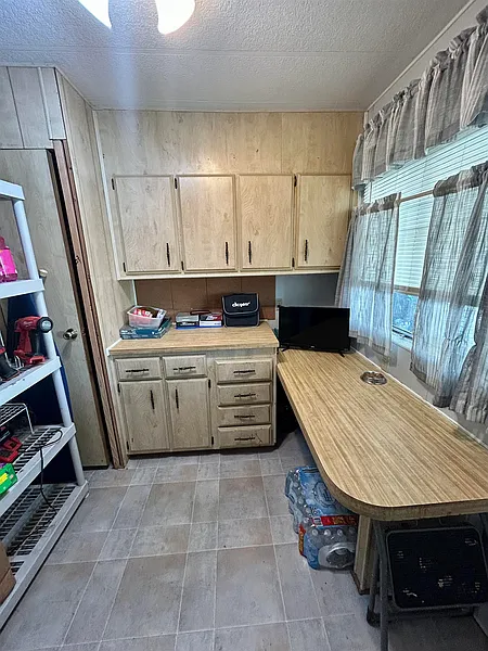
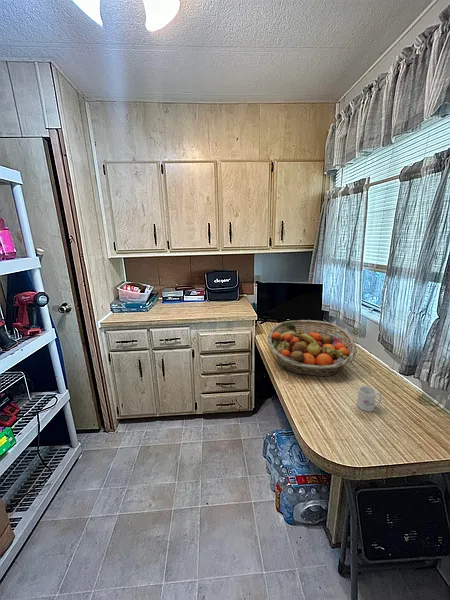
+ fruit basket (309, 346)
+ mug (369, 398)
